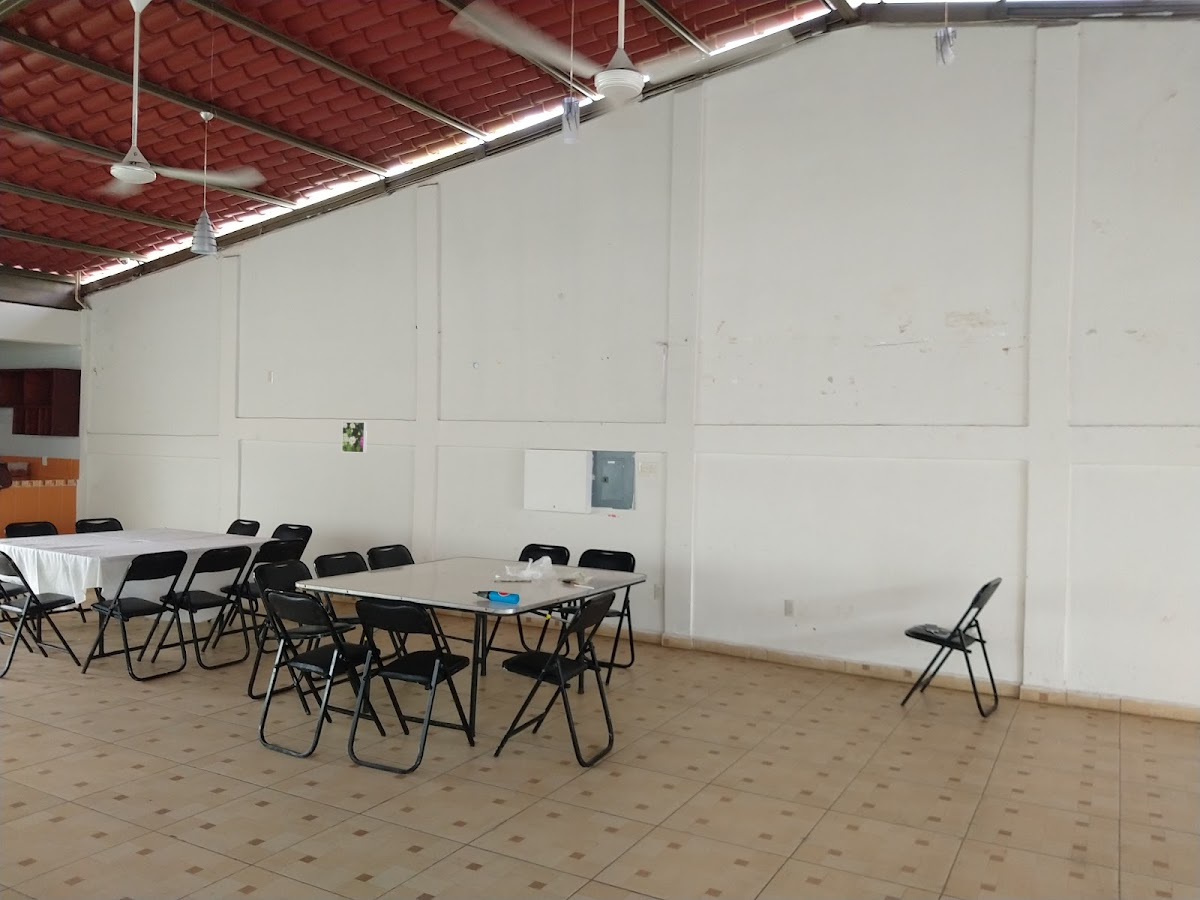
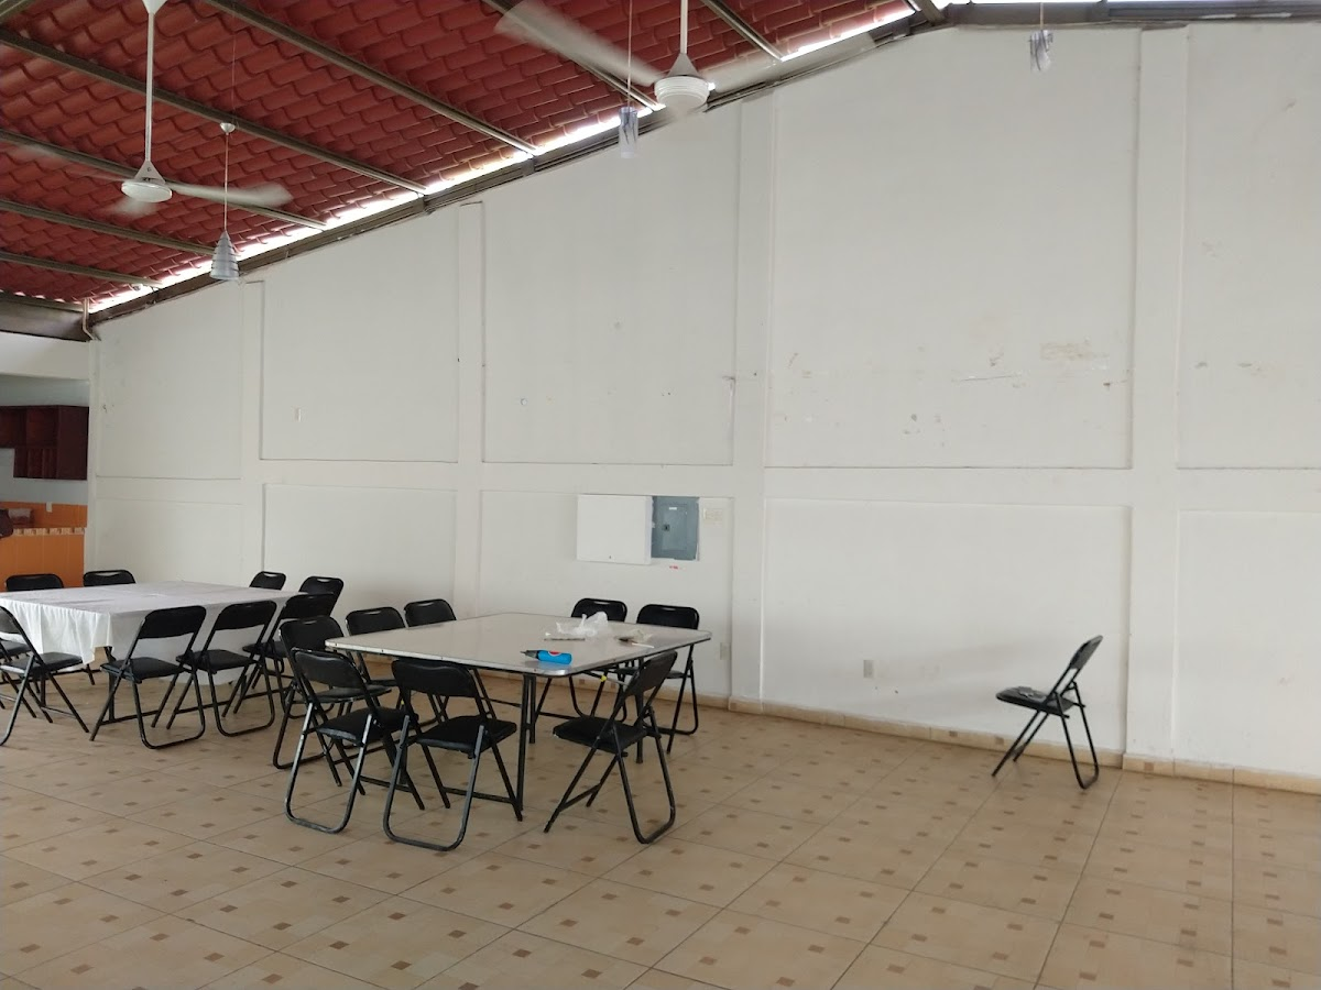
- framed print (354, 437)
